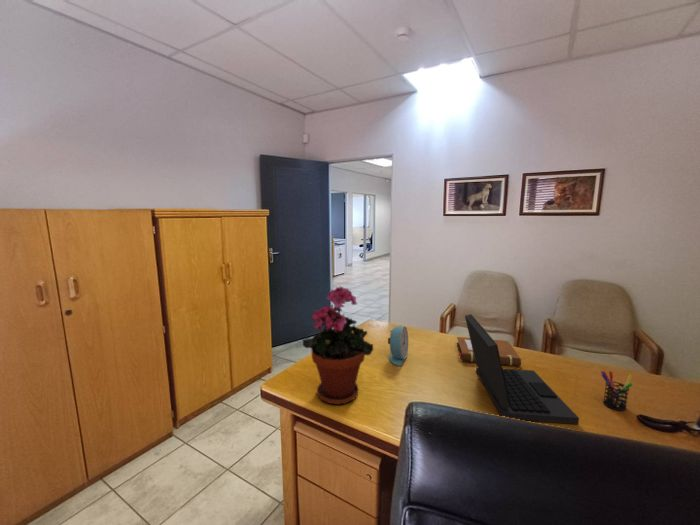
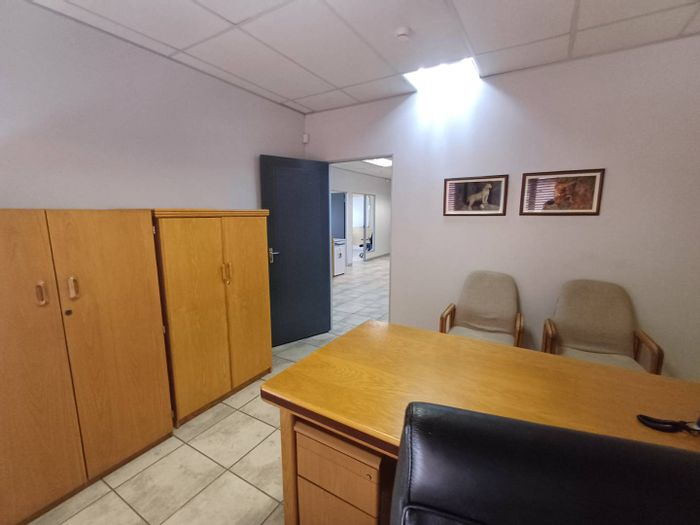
- laptop (514, 369)
- notebook (473, 353)
- alarm clock (397, 342)
- pen holder (617, 389)
- potted plant (336, 341)
